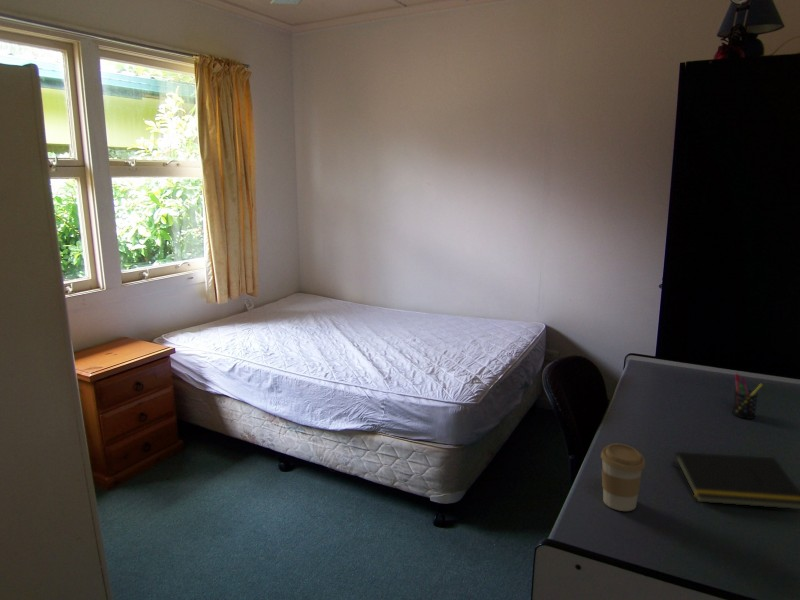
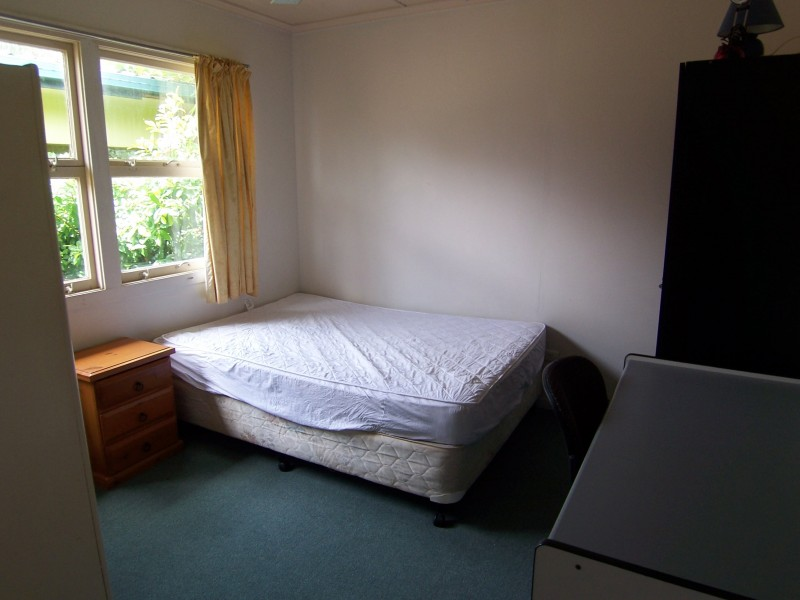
- coffee cup (621, 476)
- notepad (737, 478)
- pen holder (743, 395)
